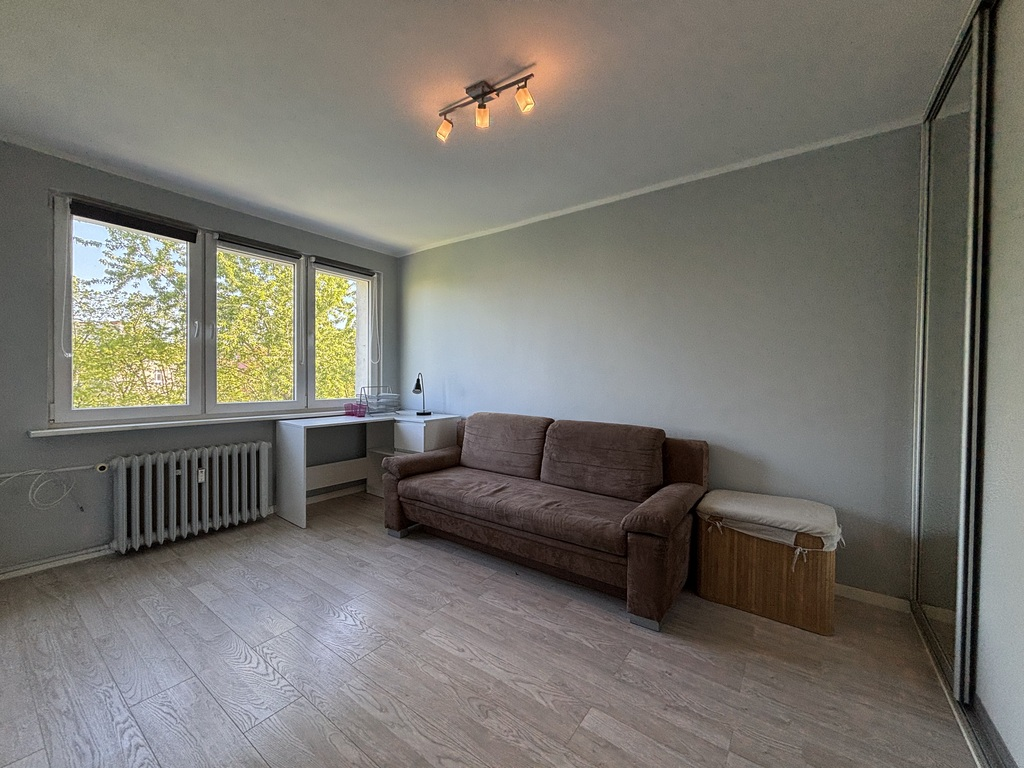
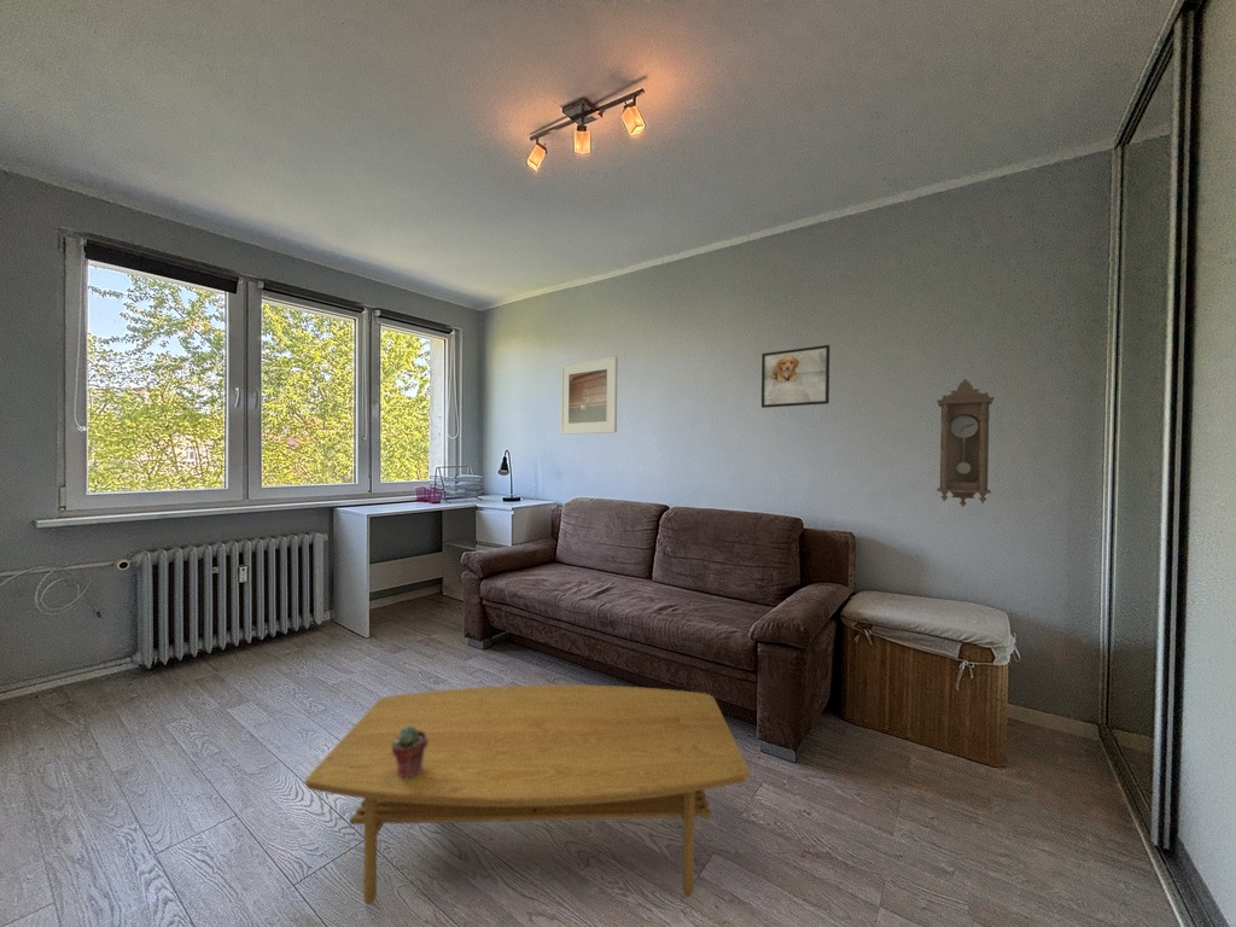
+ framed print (793, 377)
+ pendulum clock (963, 443)
+ coffee table (540, 786)
+ potted succulent (409, 747)
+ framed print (587, 397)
